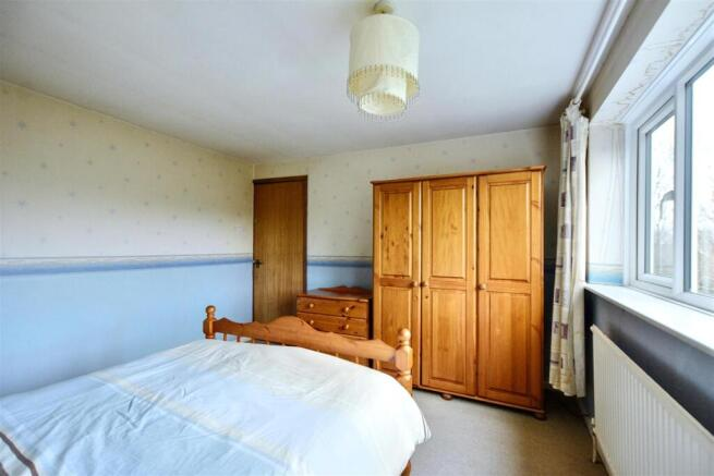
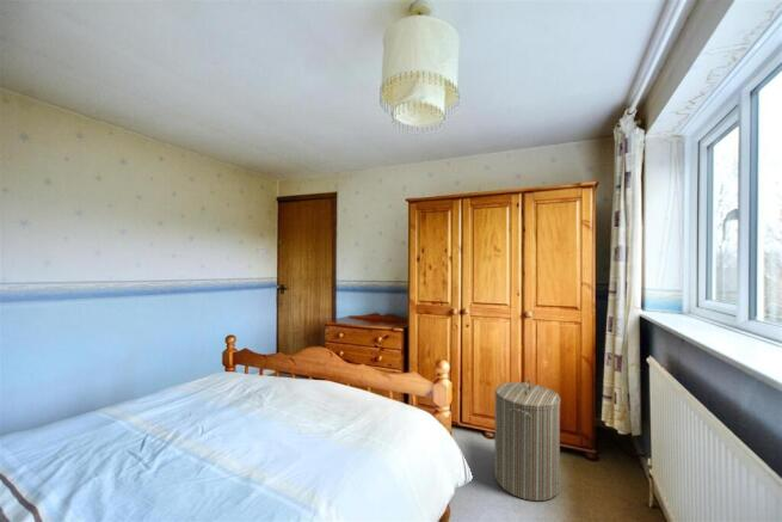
+ laundry hamper (525, 430)
